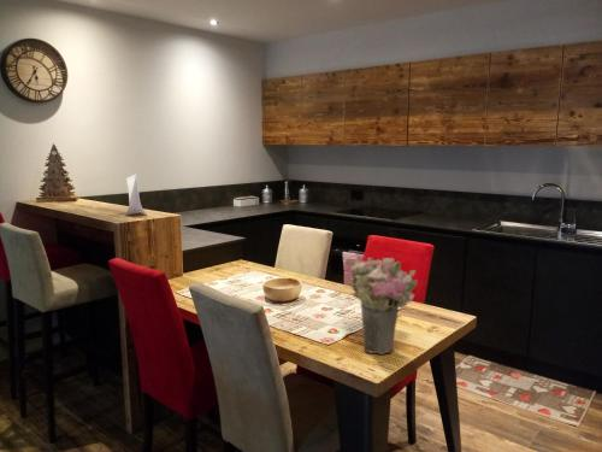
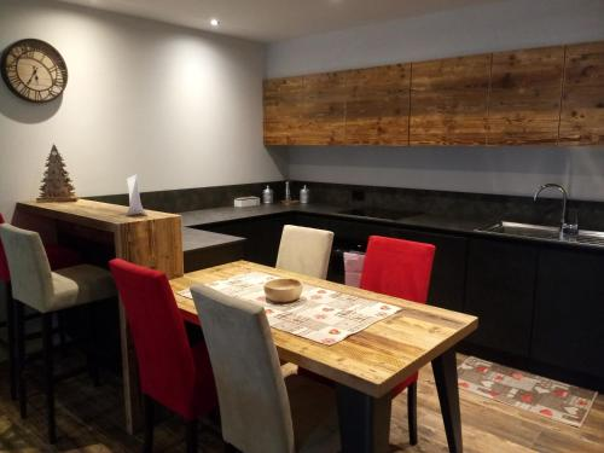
- flower bouquet (379, 303)
